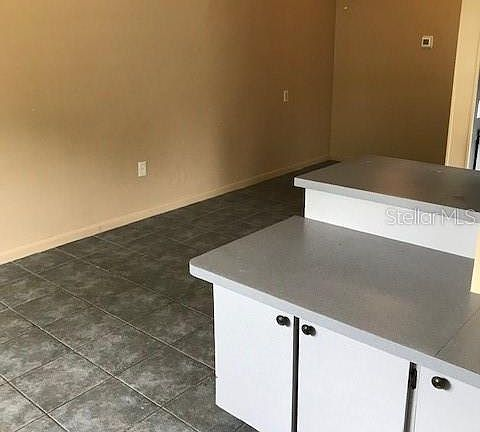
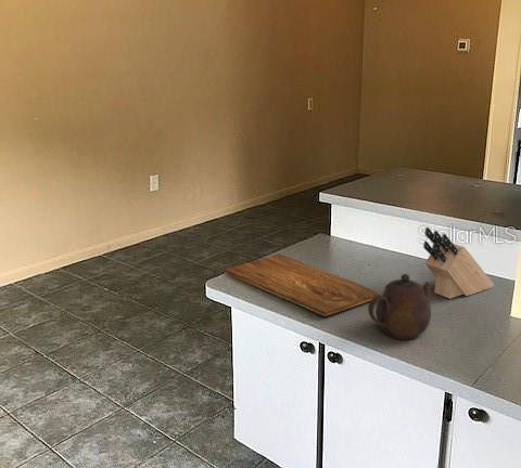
+ cutting board (298, 281)
+ knife block (457, 258)
+ teapot (401, 303)
